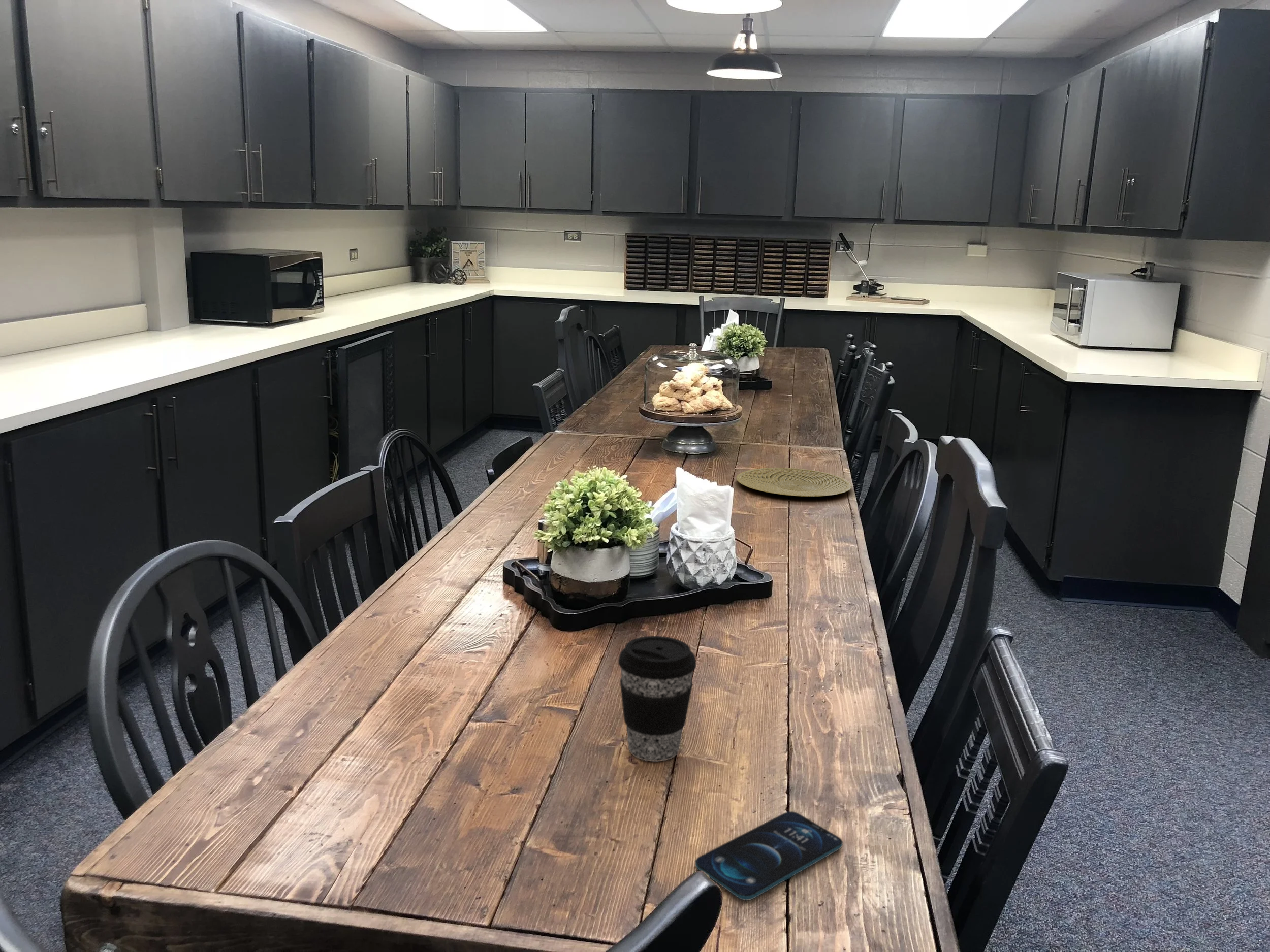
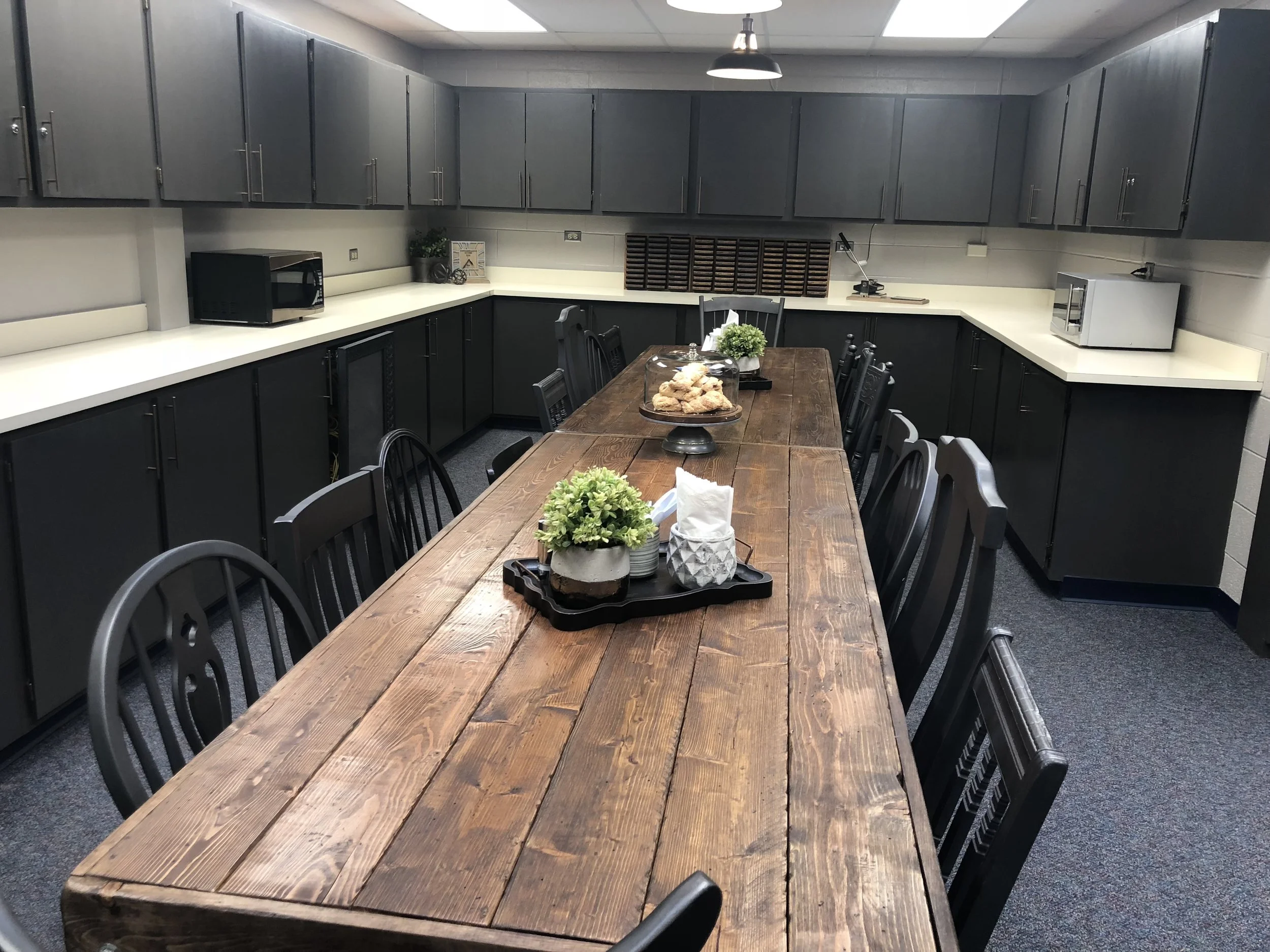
- smartphone (770, 852)
- plate (793, 483)
- coffee cup (655, 699)
